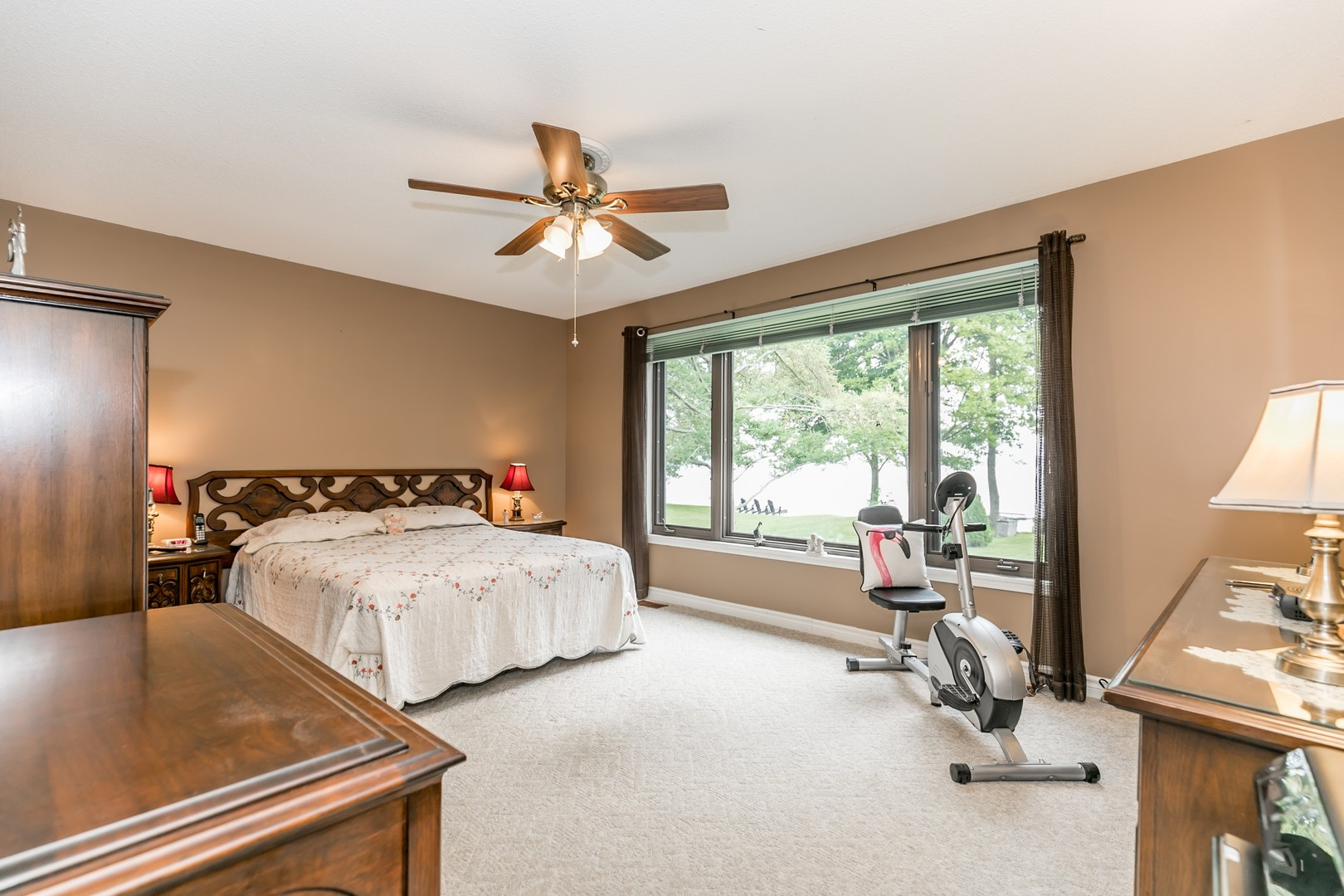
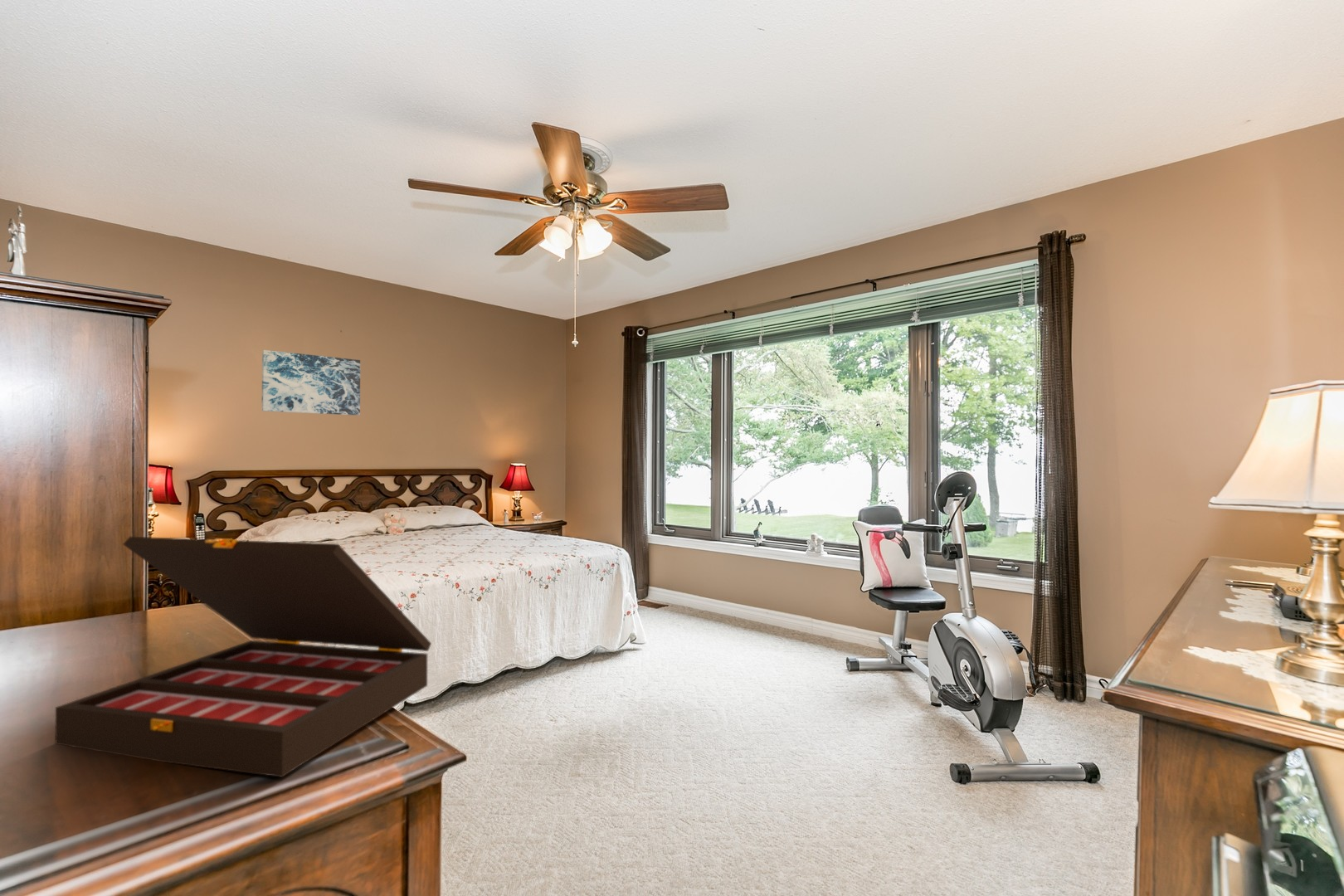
+ jewelry box (264, 622)
+ wall art (313, 384)
